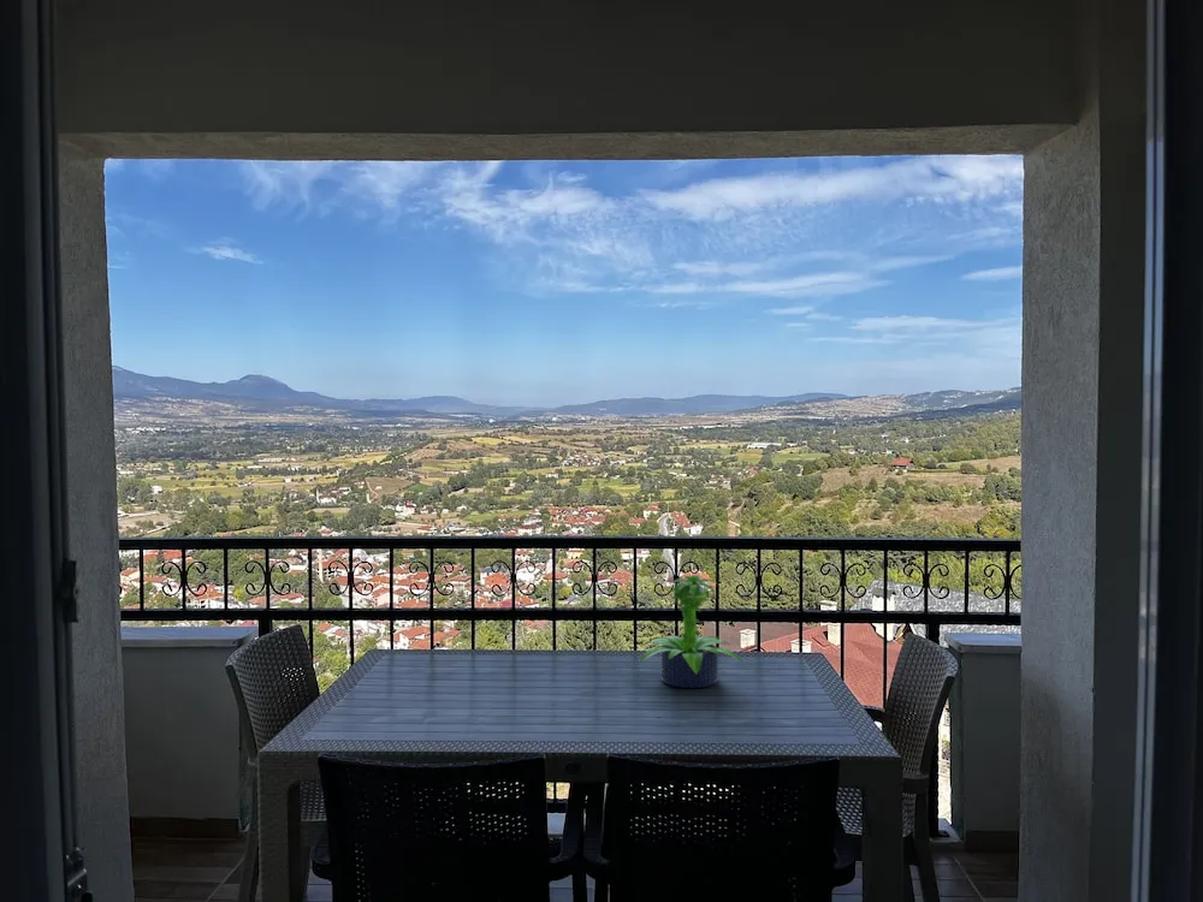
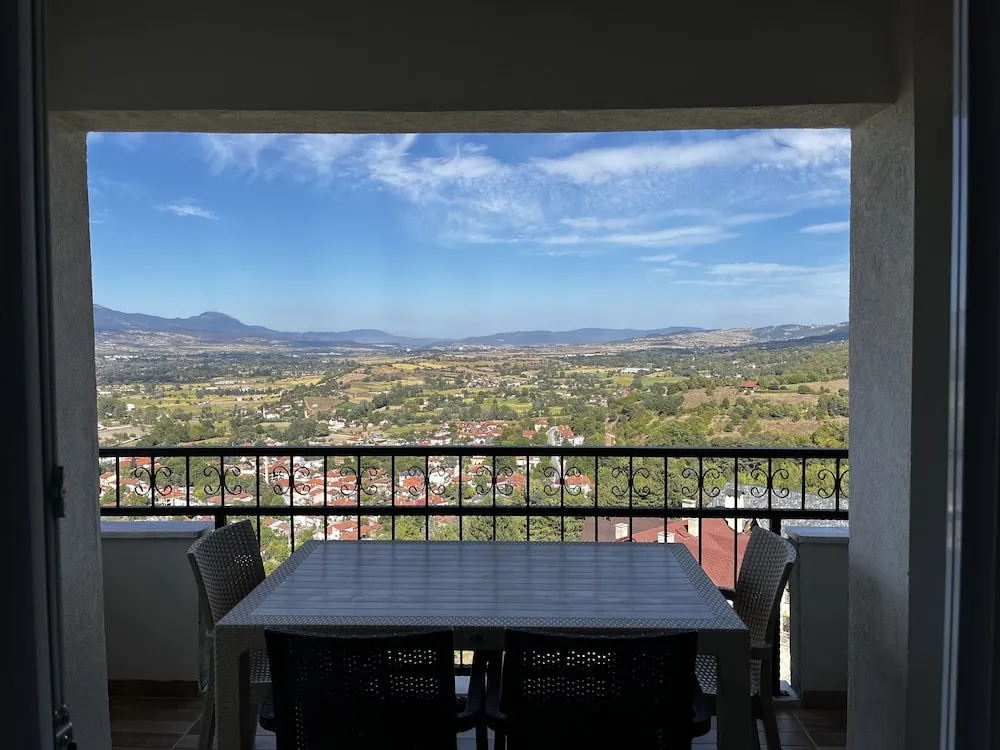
- potted plant (687, 625)
